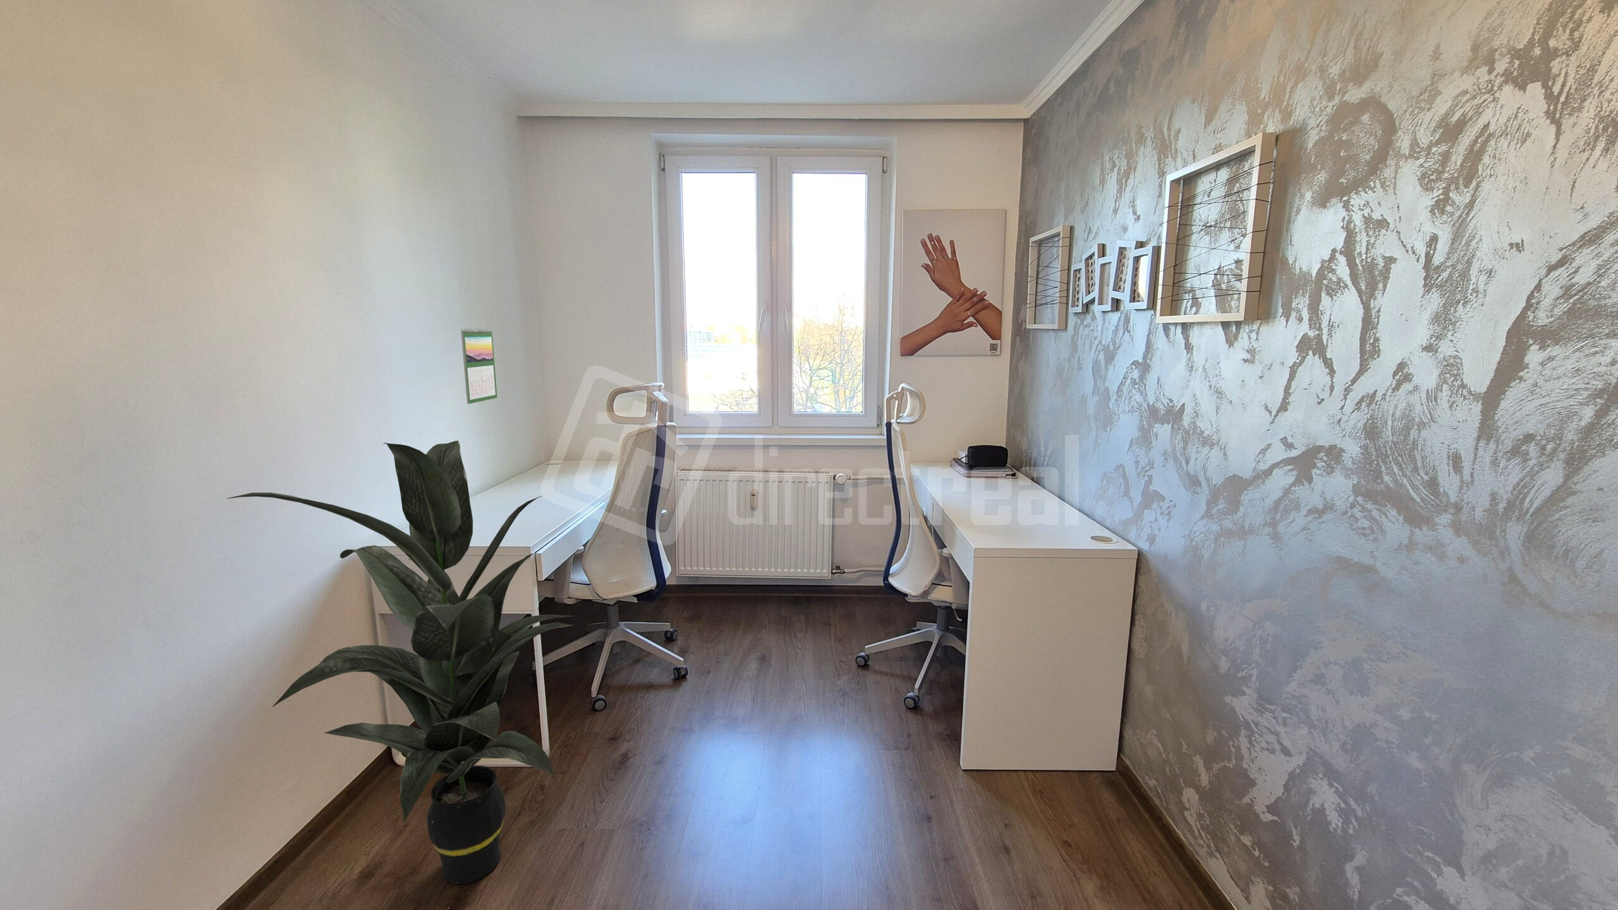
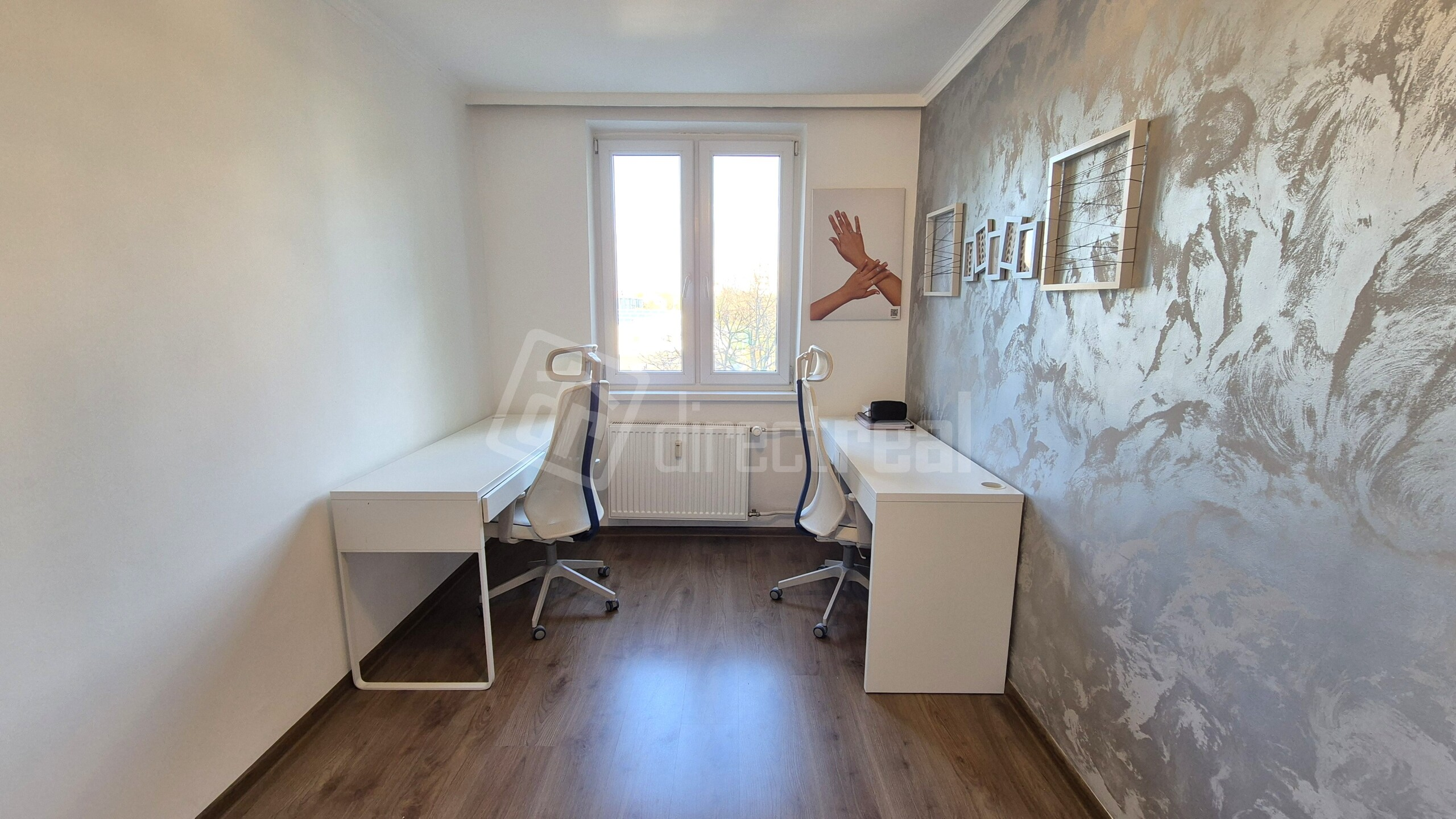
- calendar (480, 364)
- indoor plant (432, 669)
